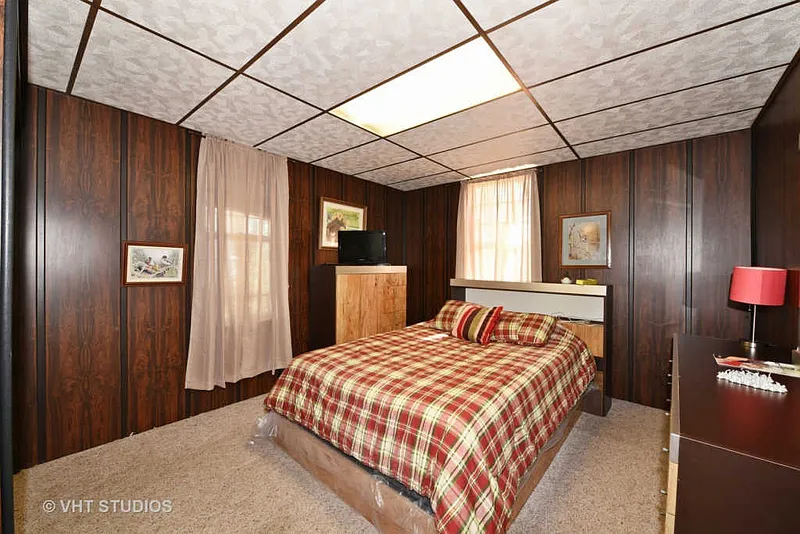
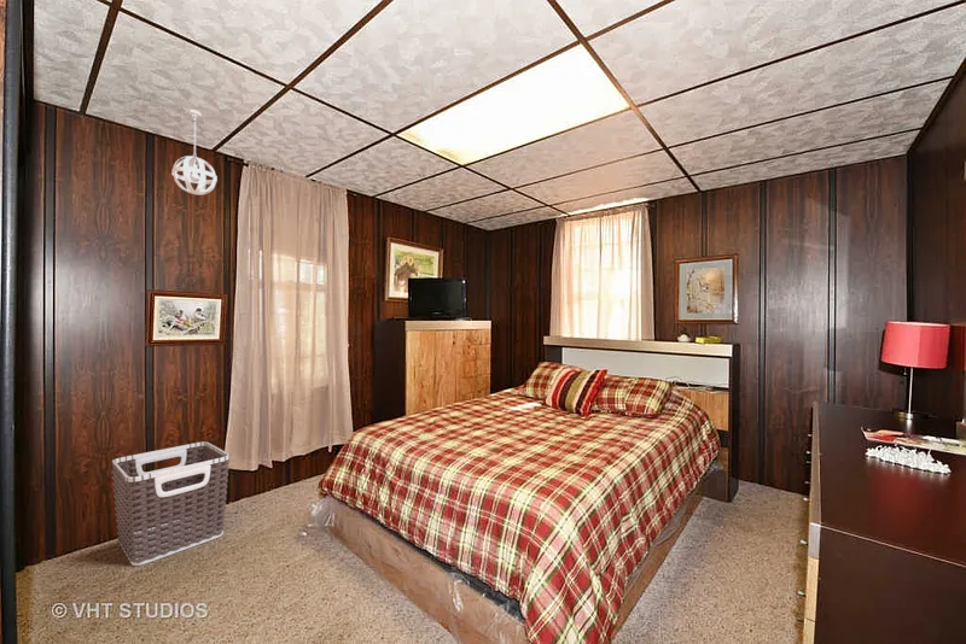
+ pendant light (194, 153)
+ clothes hamper (171, 497)
